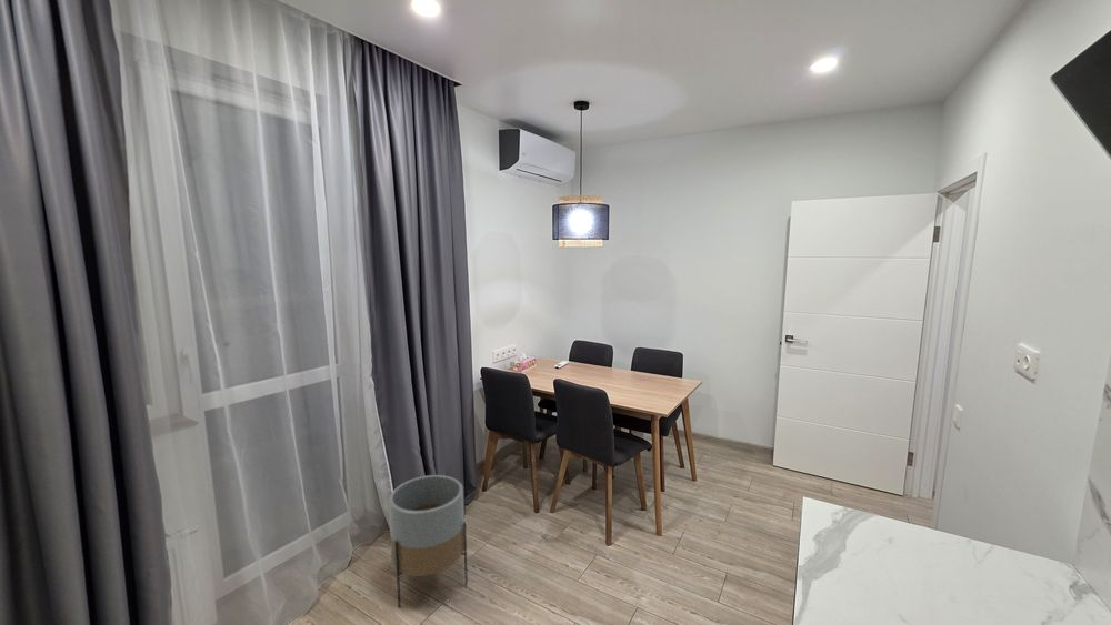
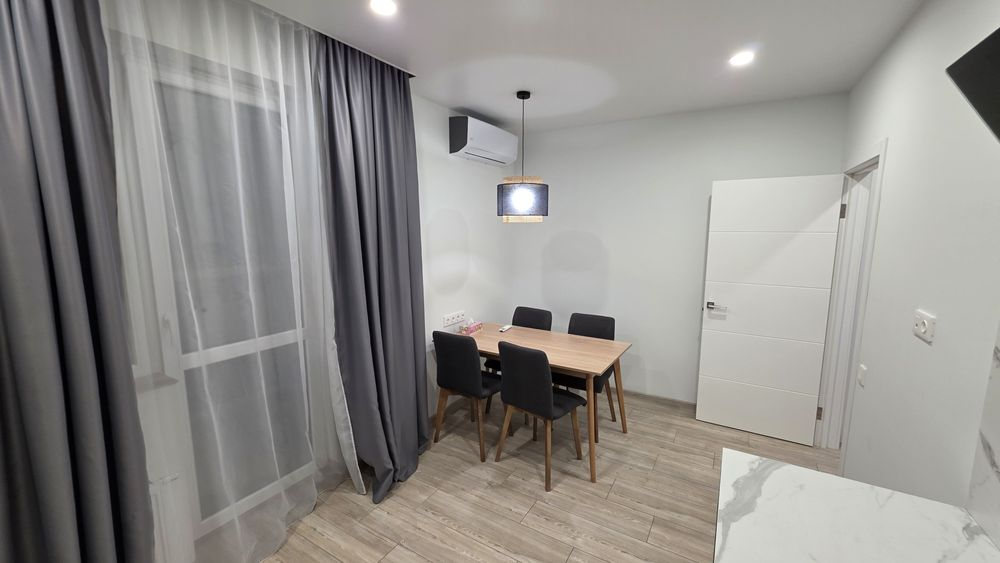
- planter (427, 538)
